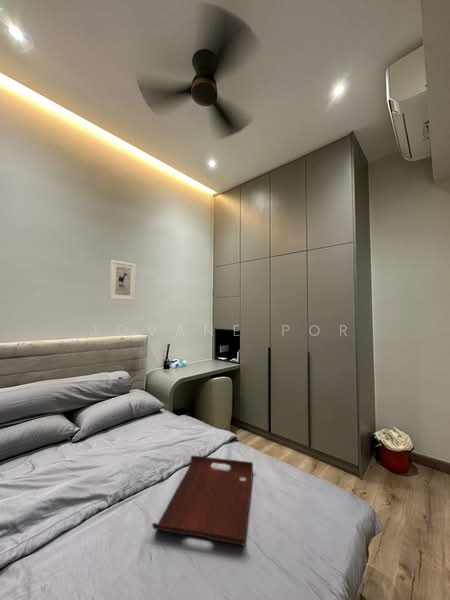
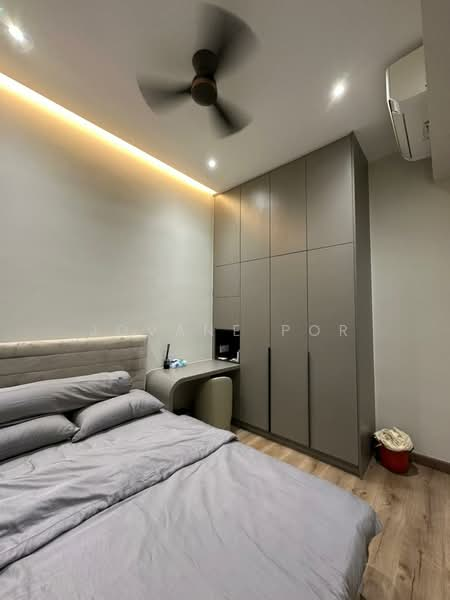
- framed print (123, 281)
- serving tray (211, 492)
